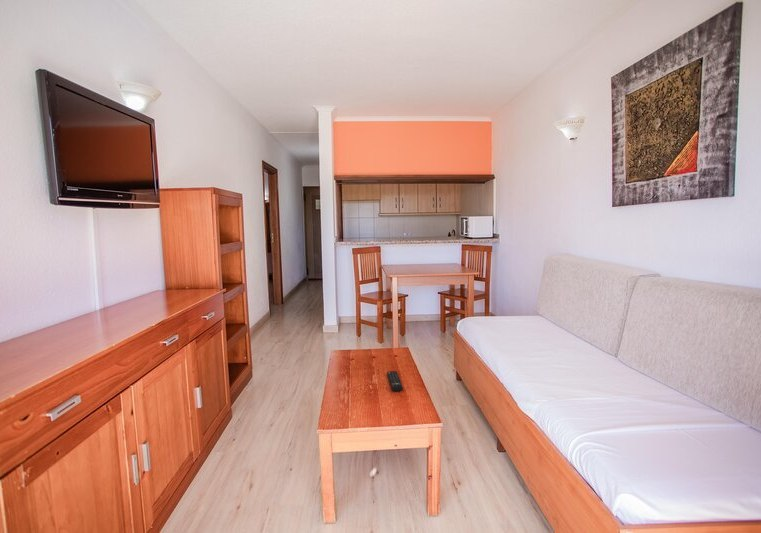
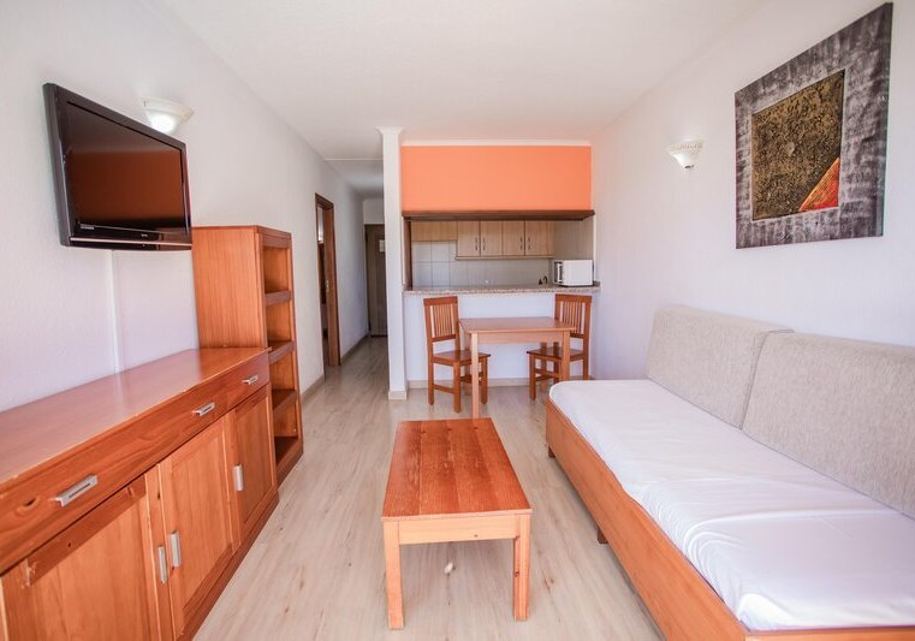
- remote control (394, 380)
